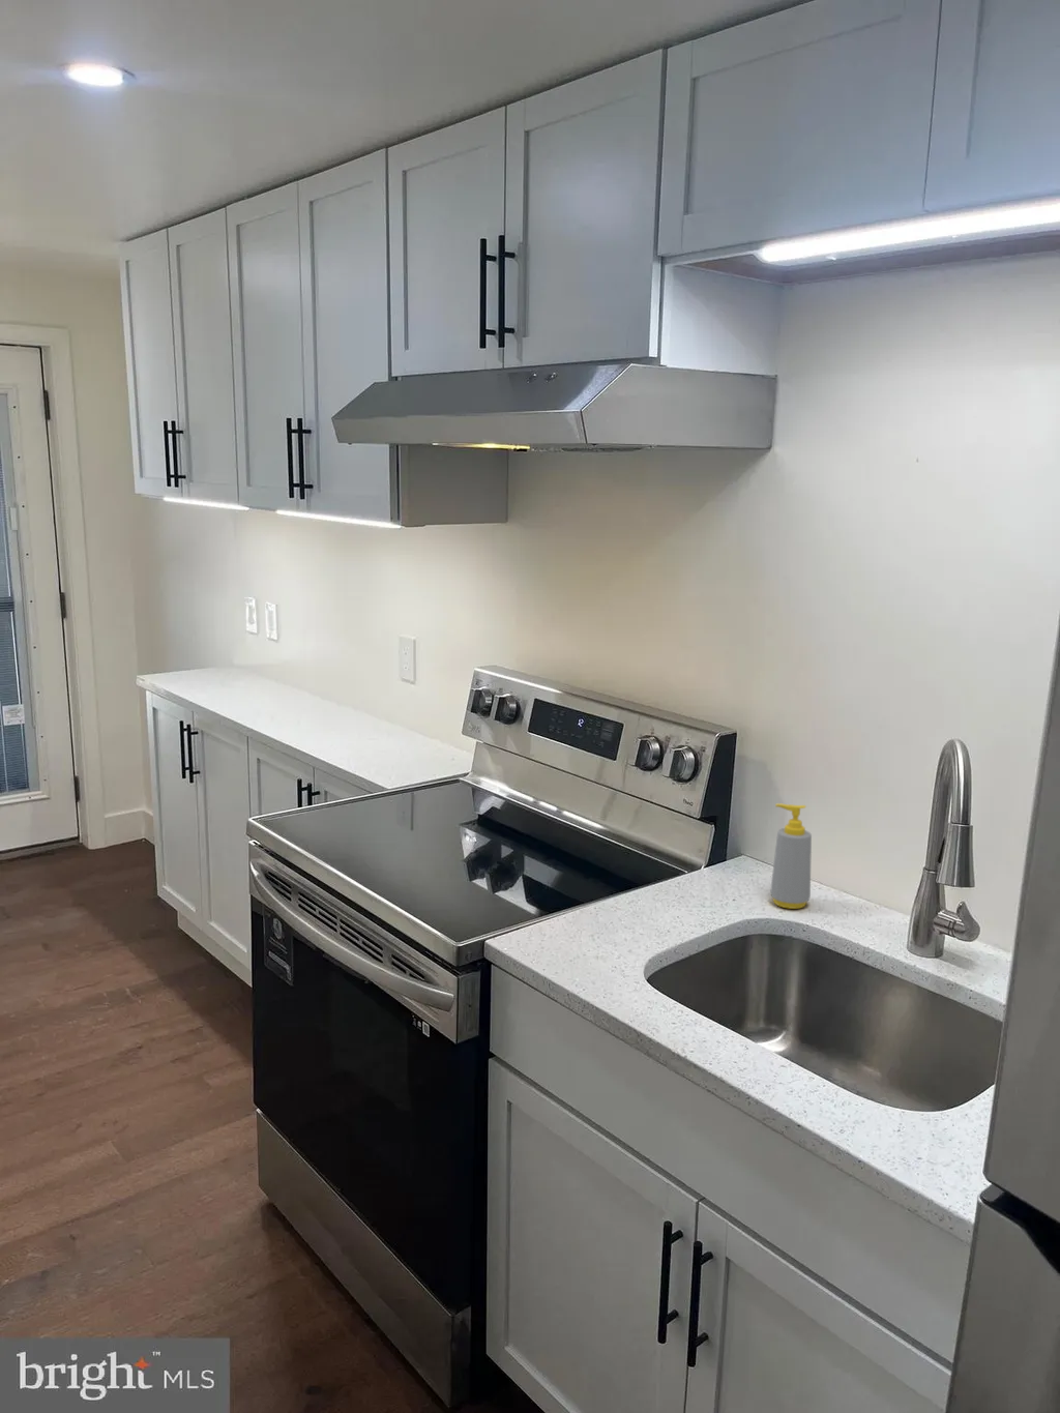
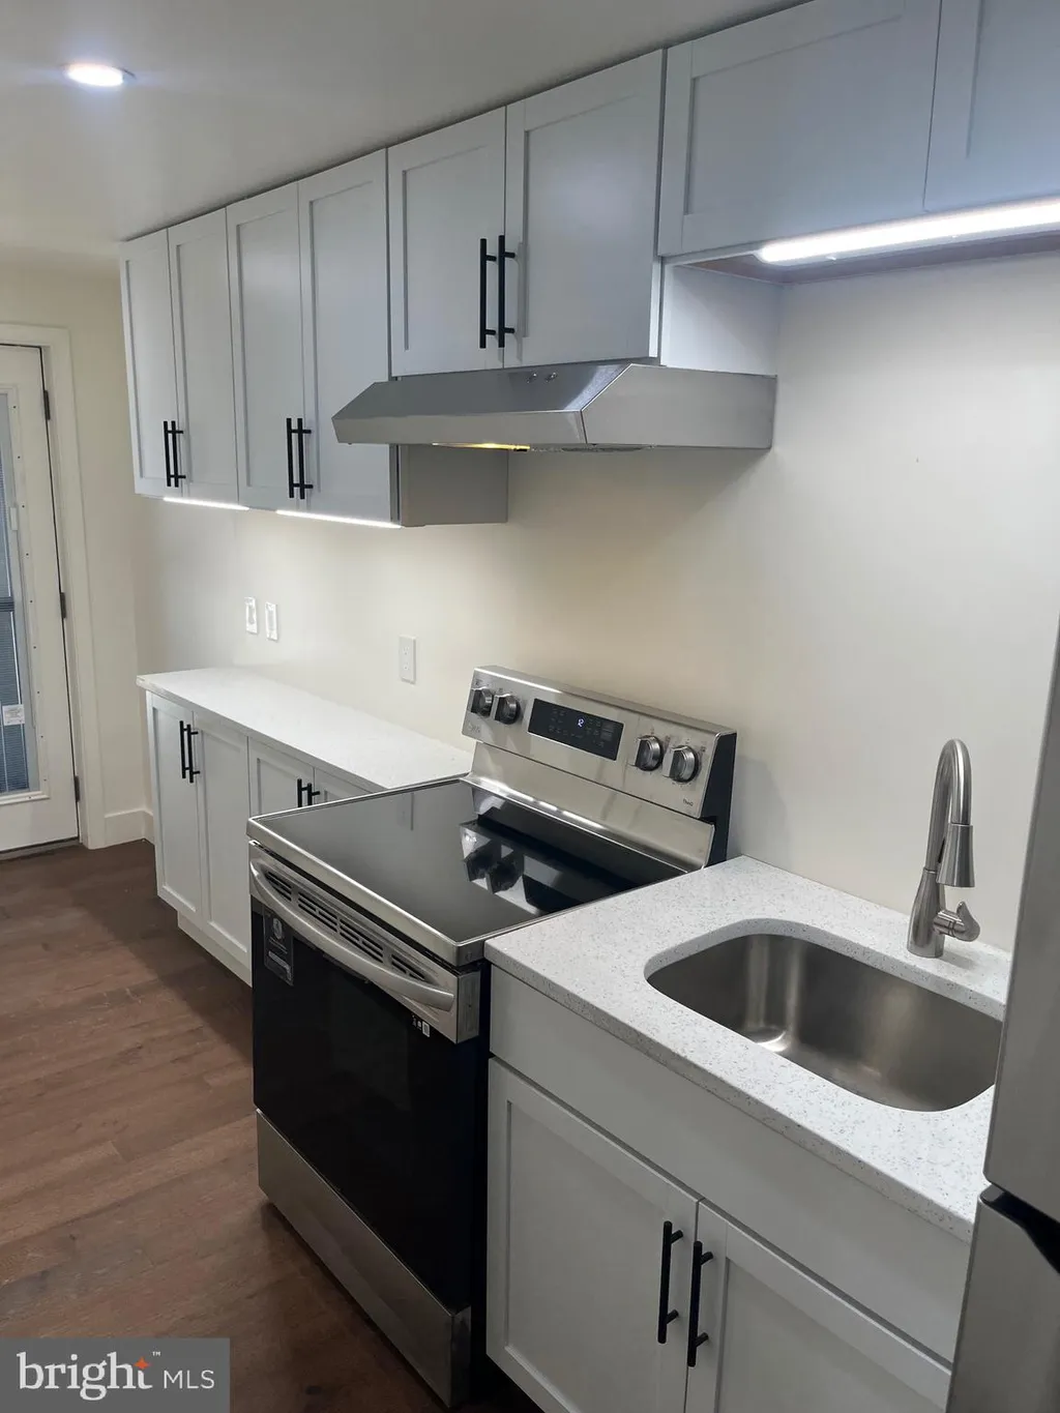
- soap bottle (792, 854)
